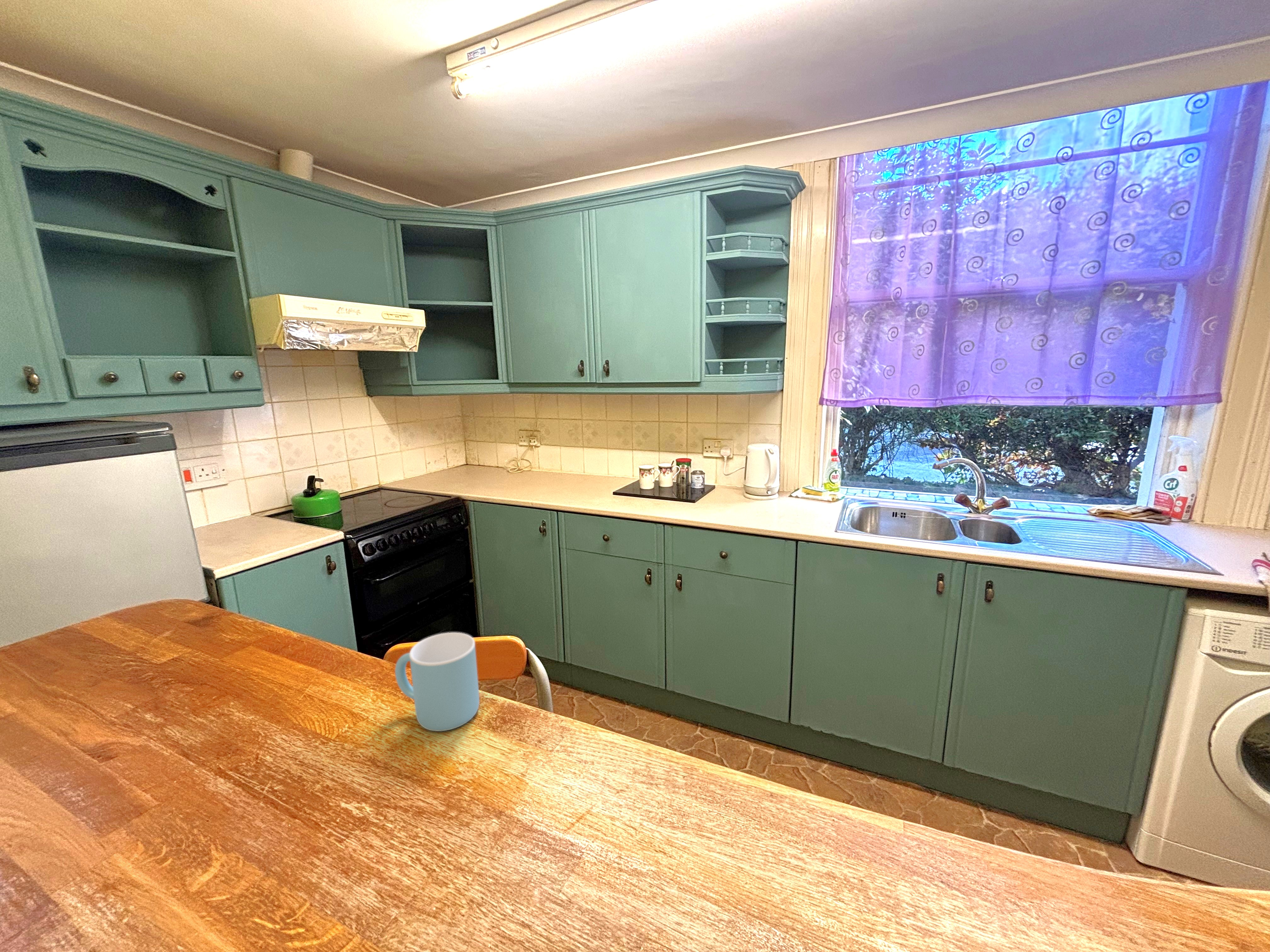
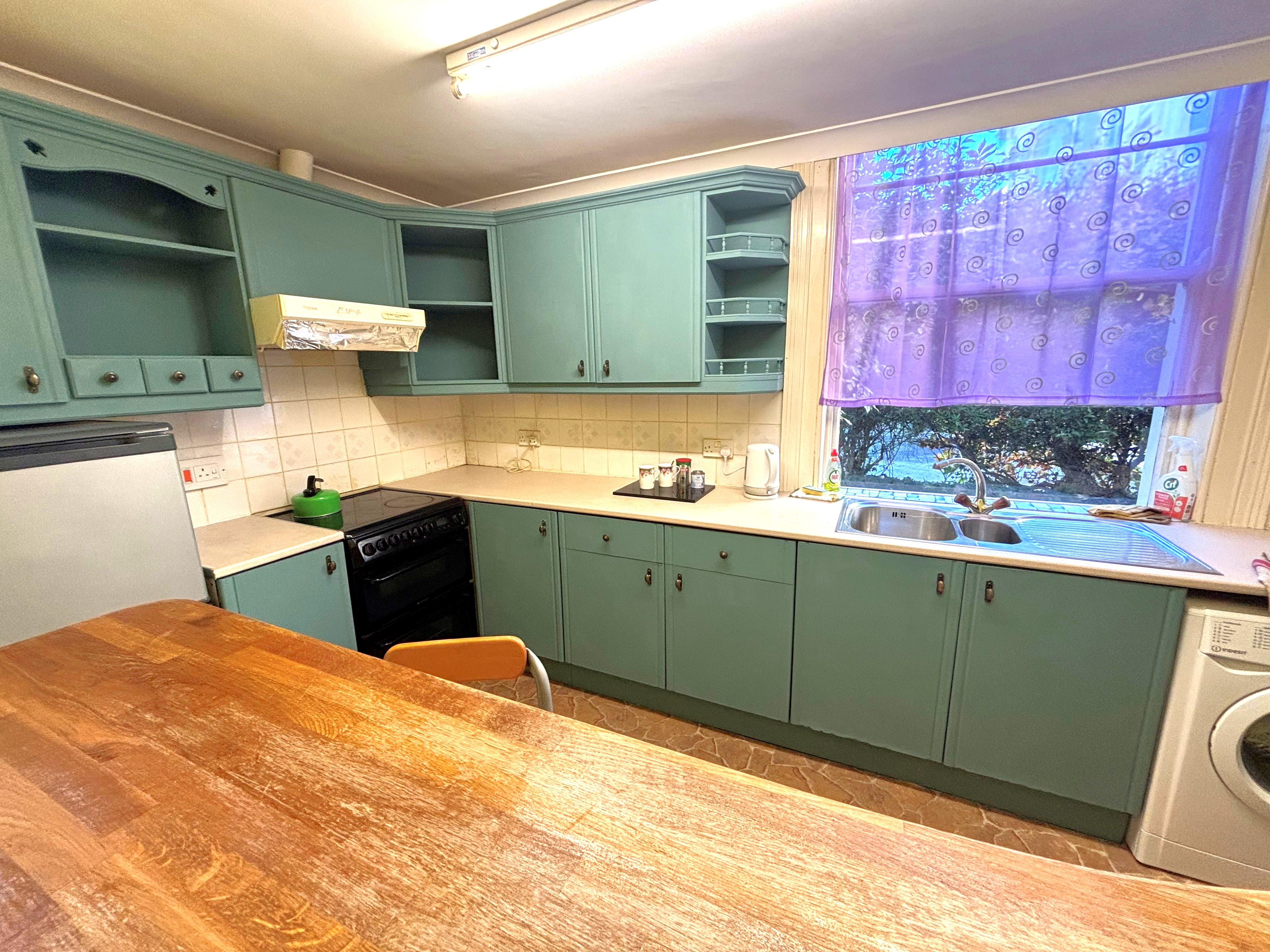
- mug (435, 679)
